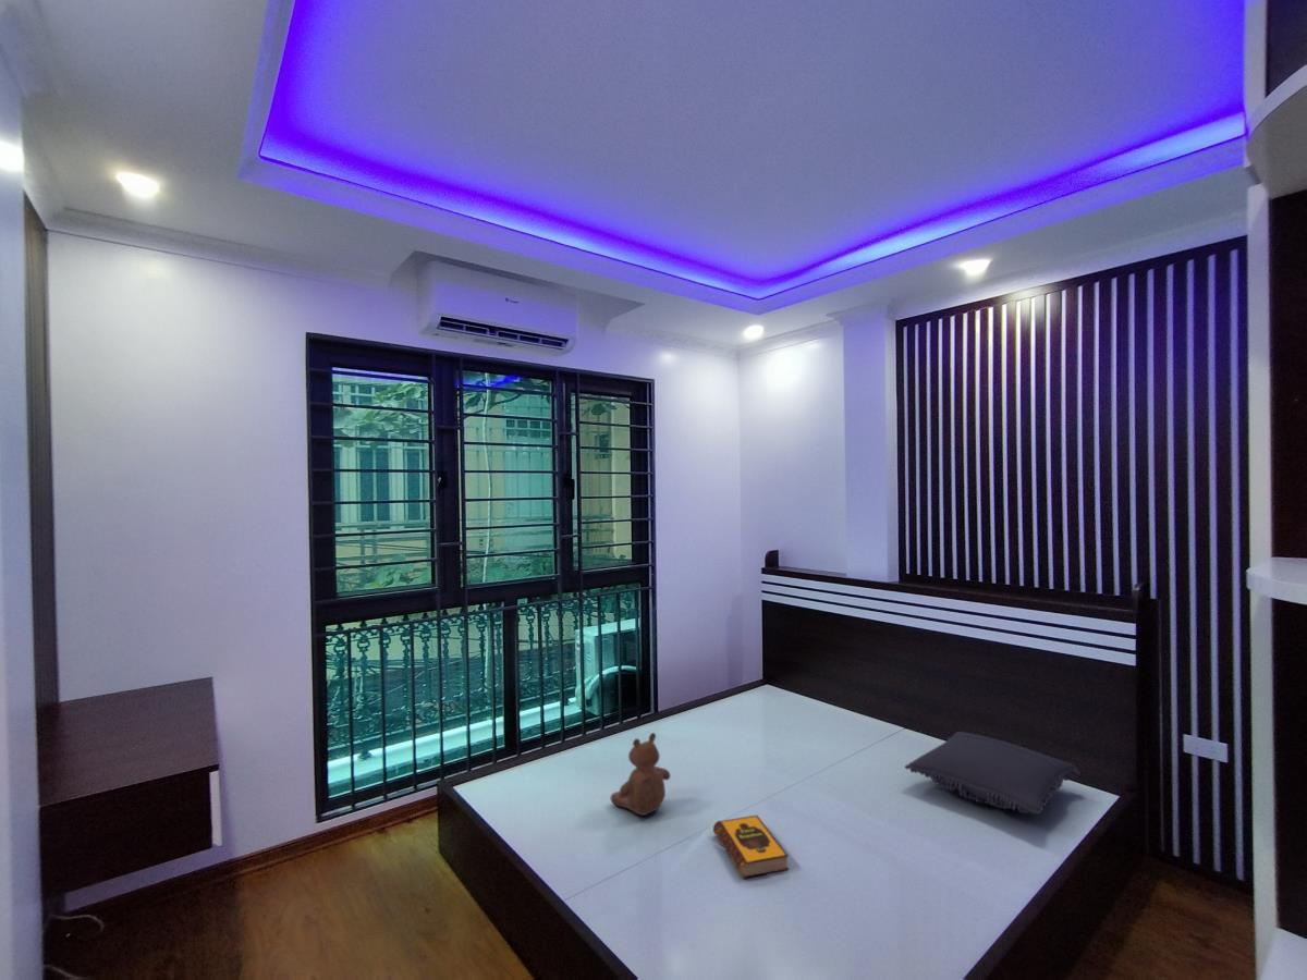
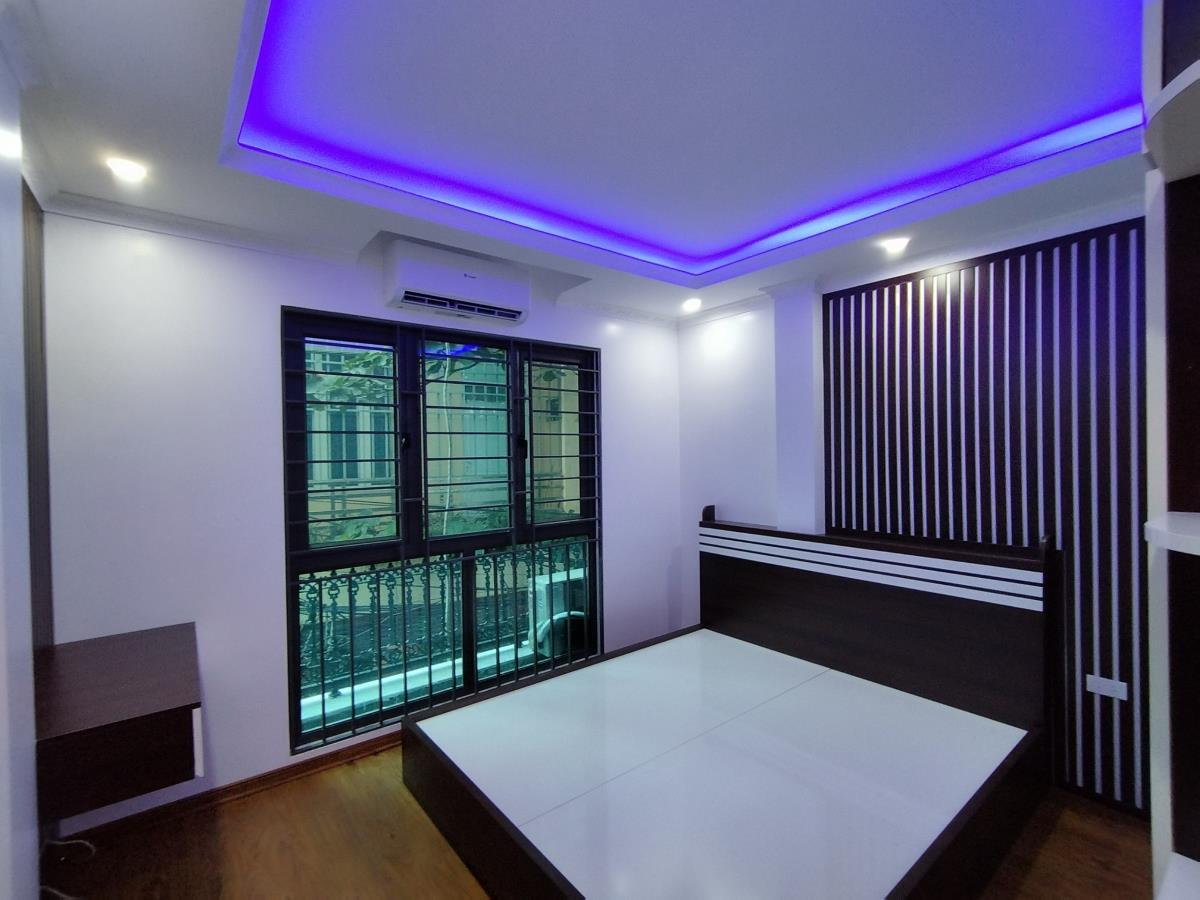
- hardback book (748, 844)
- teddy bear (637, 769)
- pillow (991, 769)
